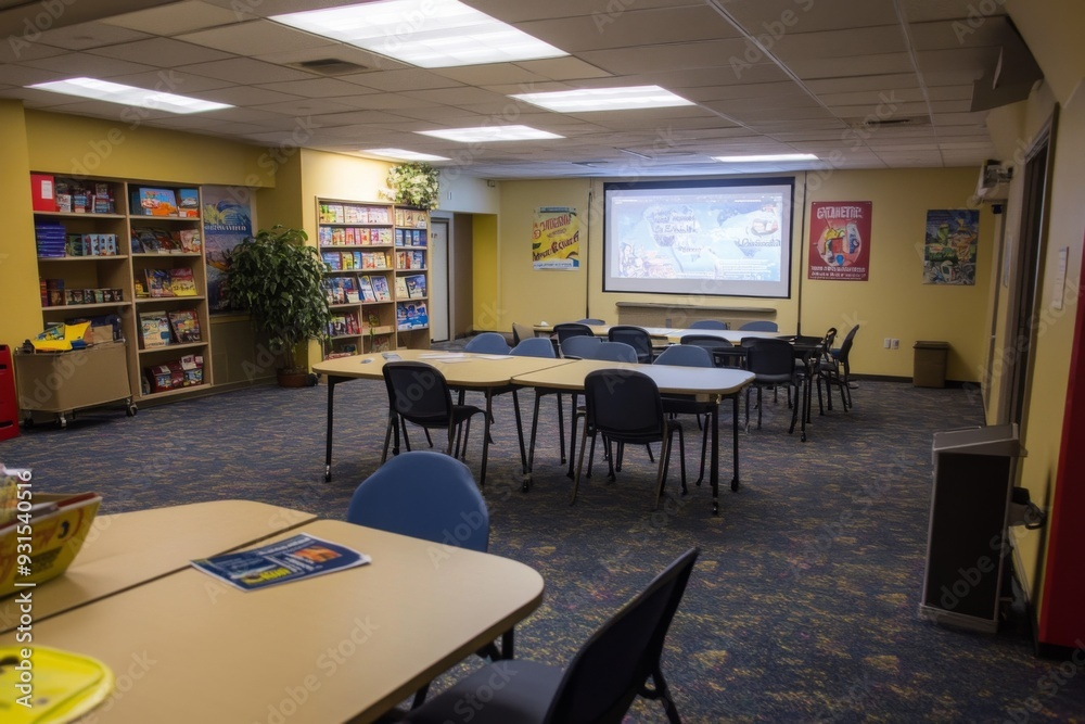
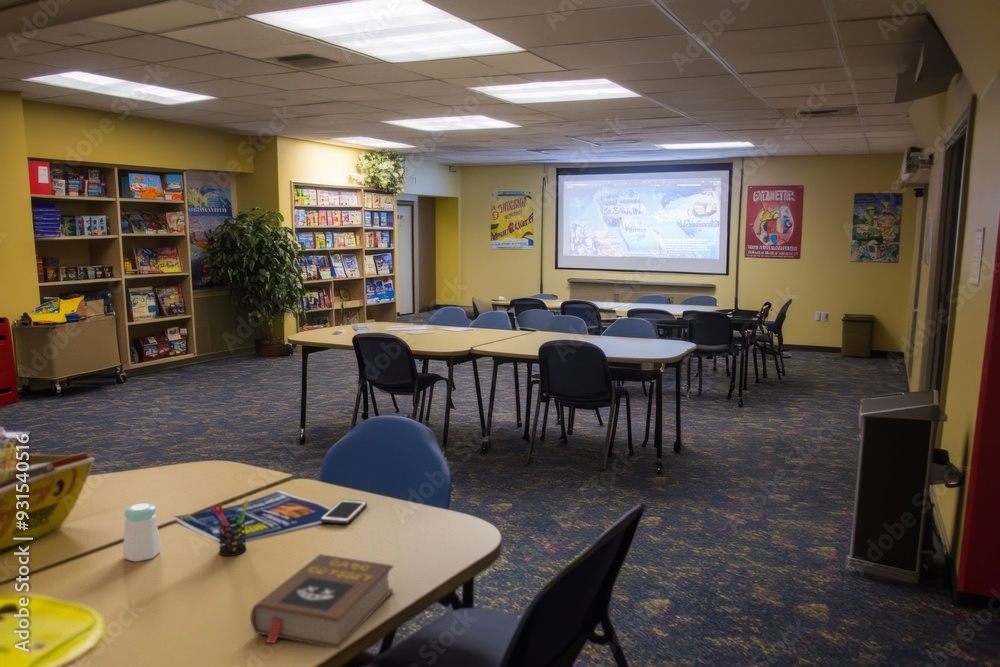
+ cell phone (344, 511)
+ book (323, 599)
+ salt shaker (141, 531)
+ pen holder (232, 526)
